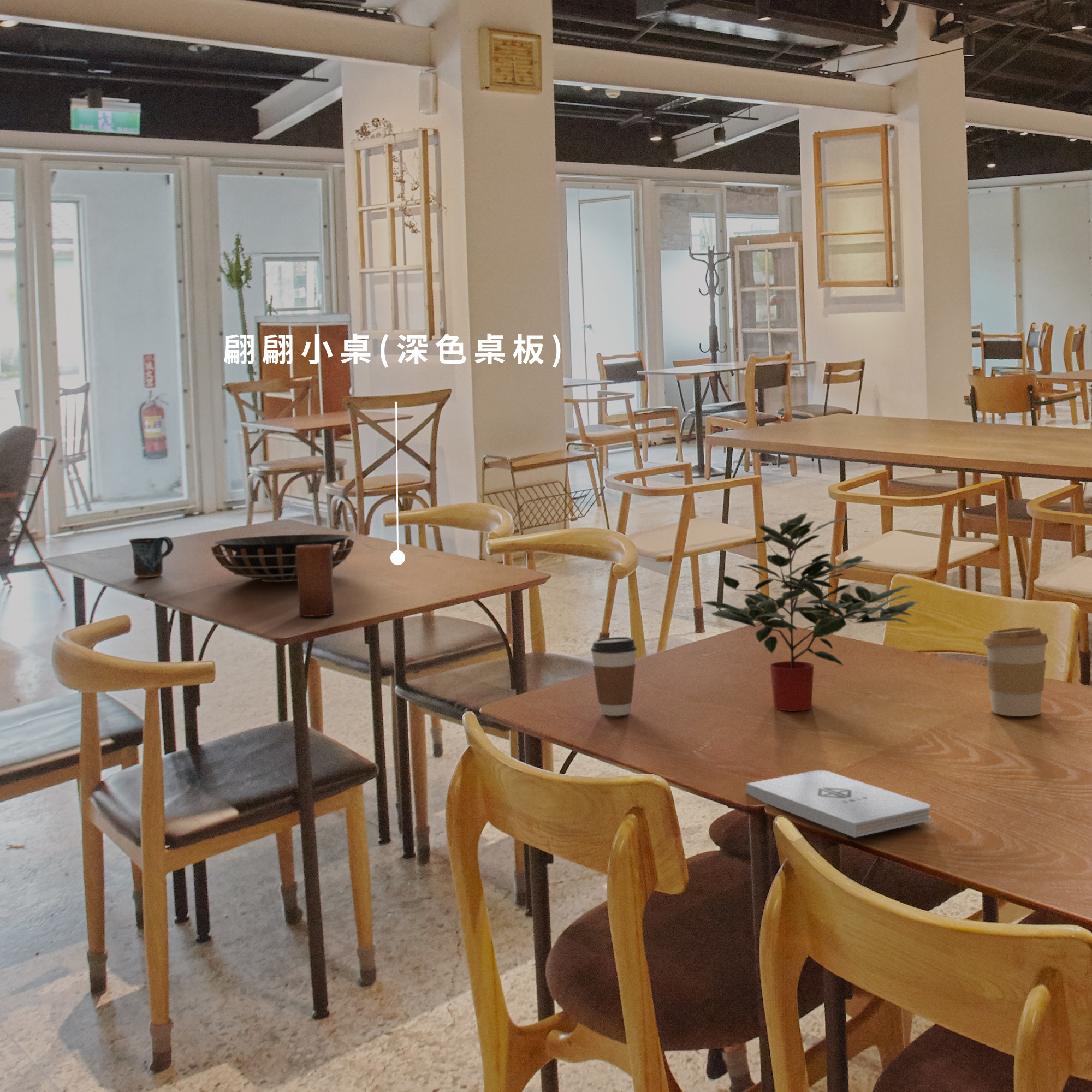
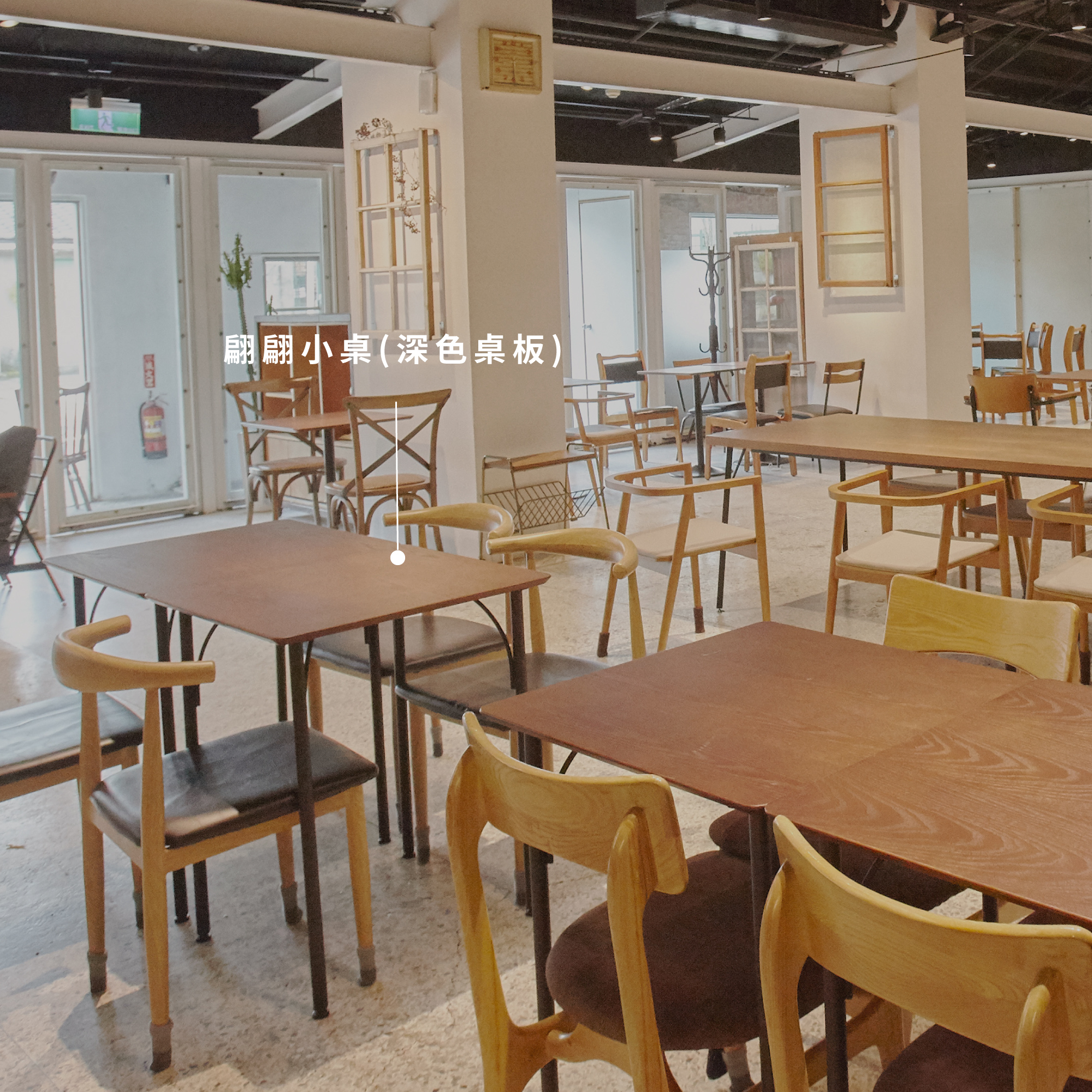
- coffee cup (1016, 669)
- candle (315, 579)
- potted plant (815, 614)
- decorative bowl (285, 559)
- notepad (837, 800)
- mug (150, 556)
- coffee cup (614, 676)
